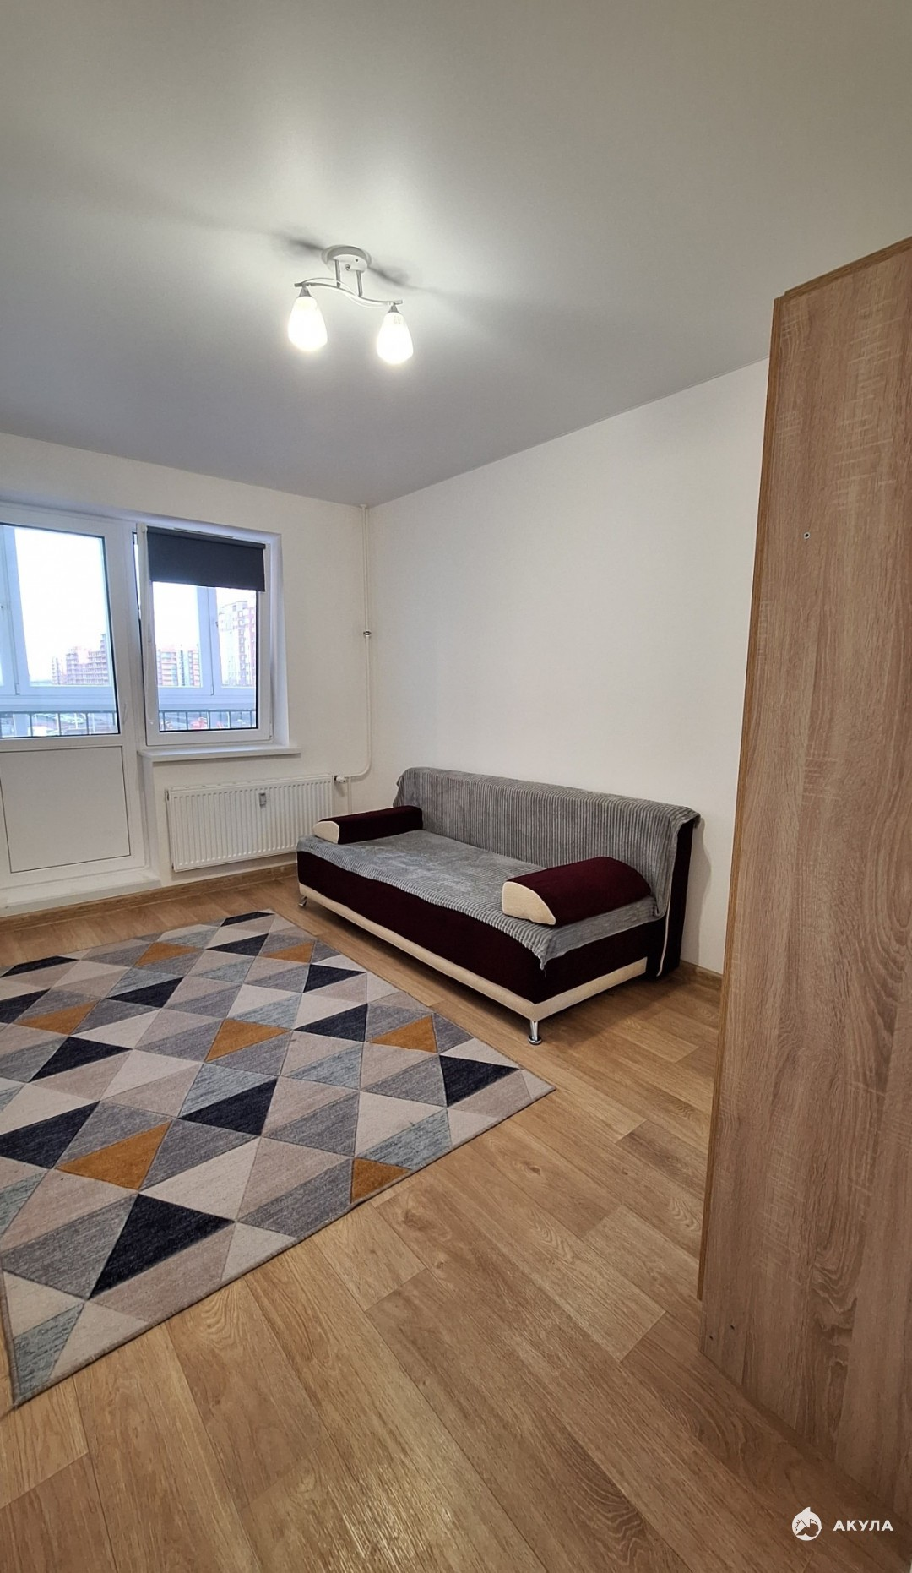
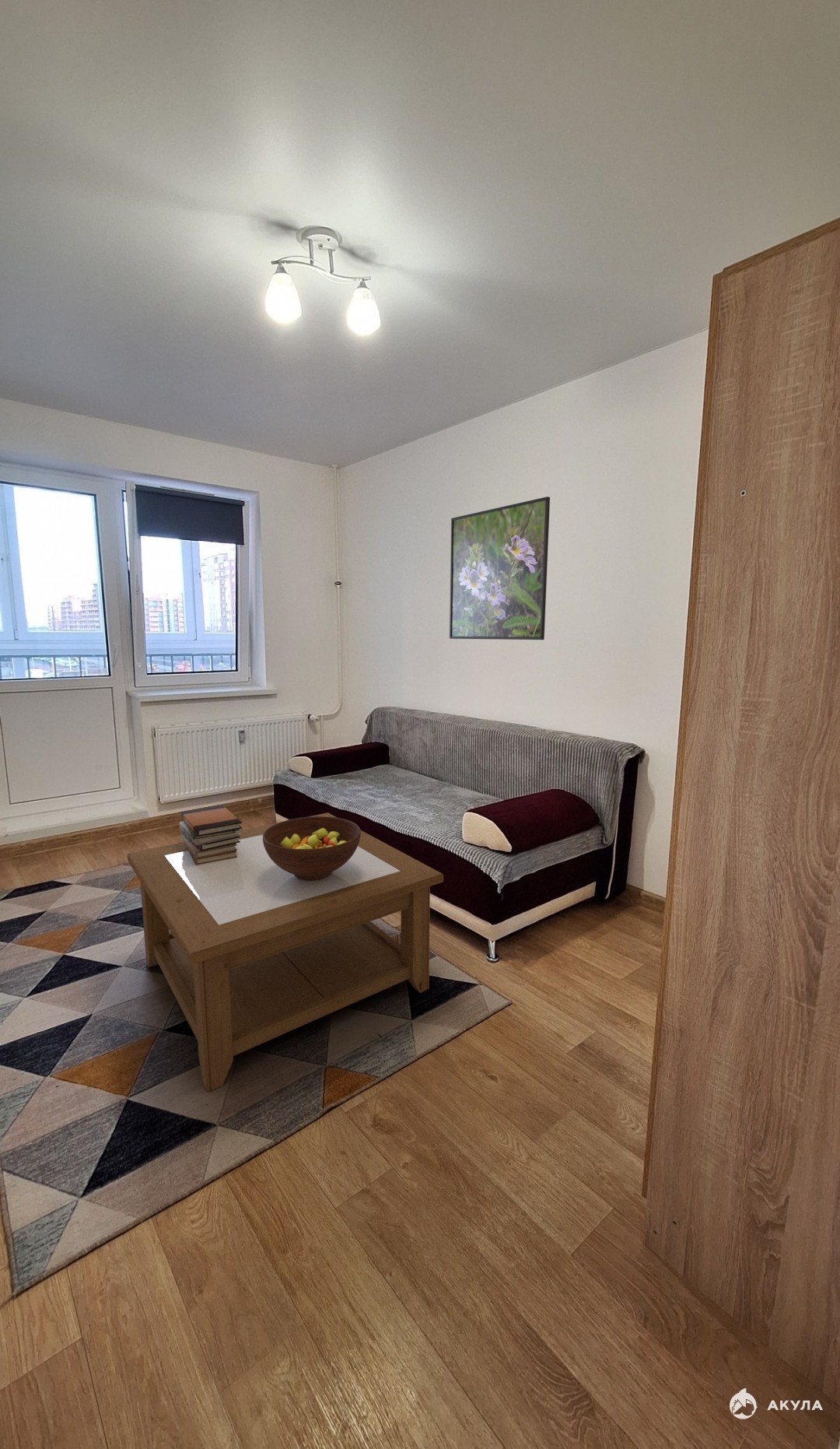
+ book stack (210, 833)
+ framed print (495, 574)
+ fruit bowl (313, 852)
+ coffee table (281, 920)
